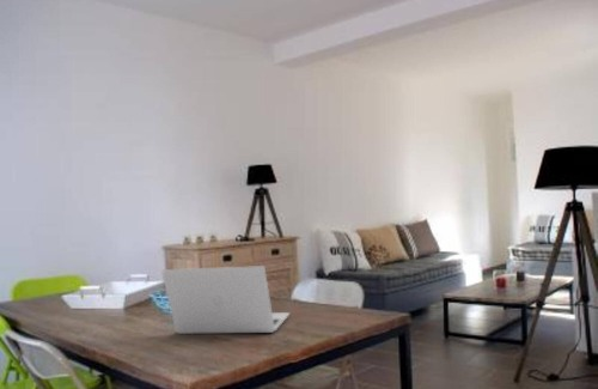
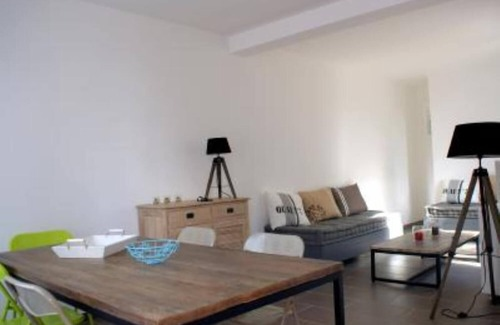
- laptop (230, 293)
